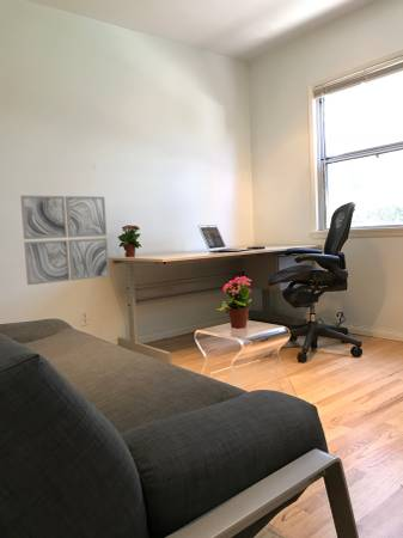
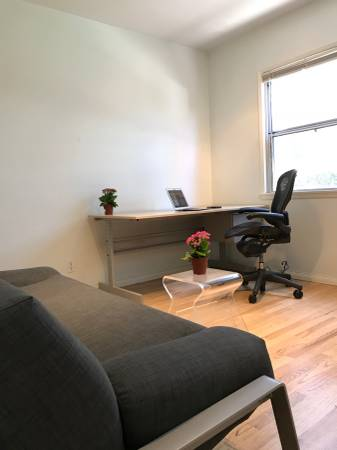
- wall art (68, 237)
